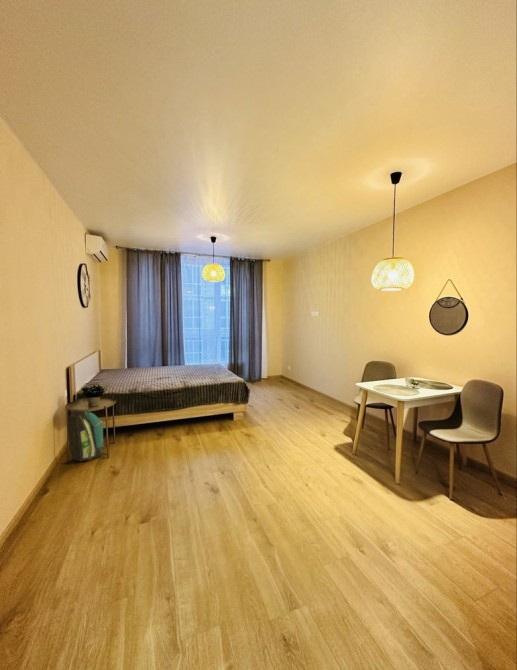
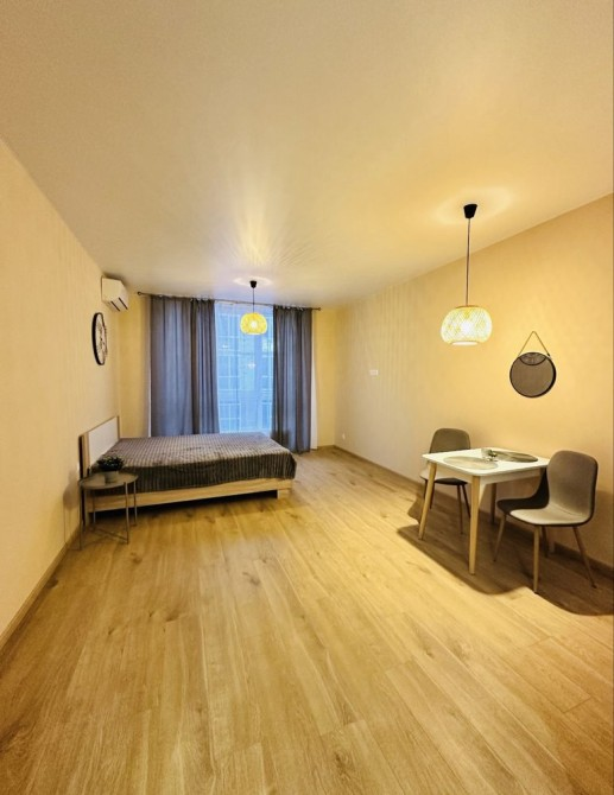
- backpack (85, 432)
